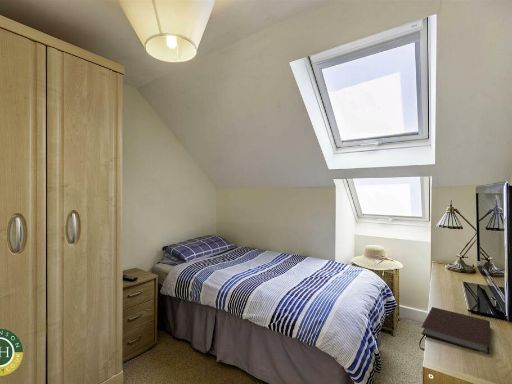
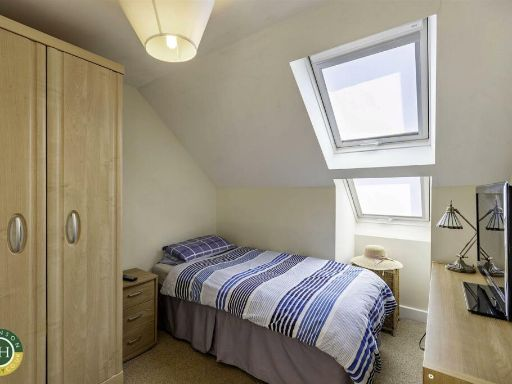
- notebook (456, 327)
